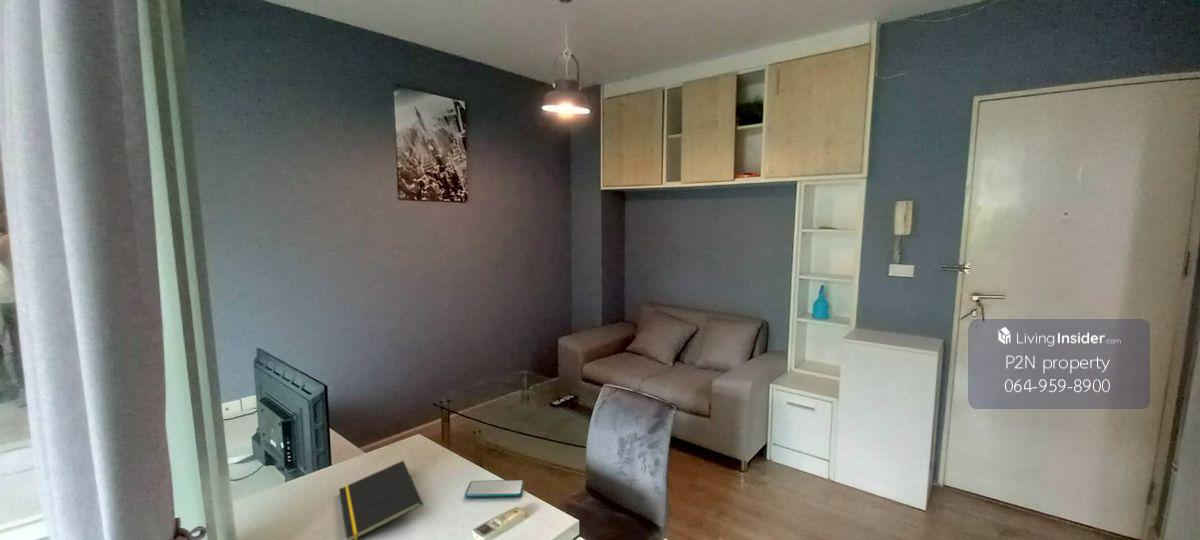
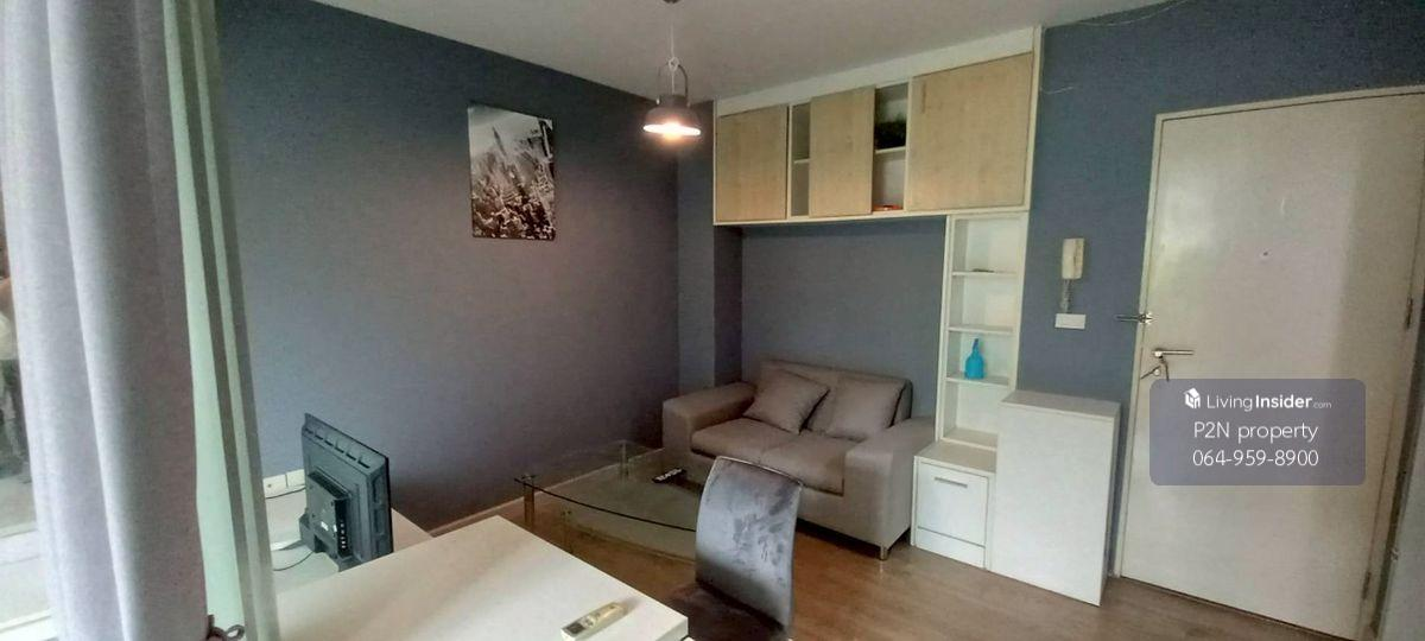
- notepad (379, 496)
- smartphone (495, 488)
